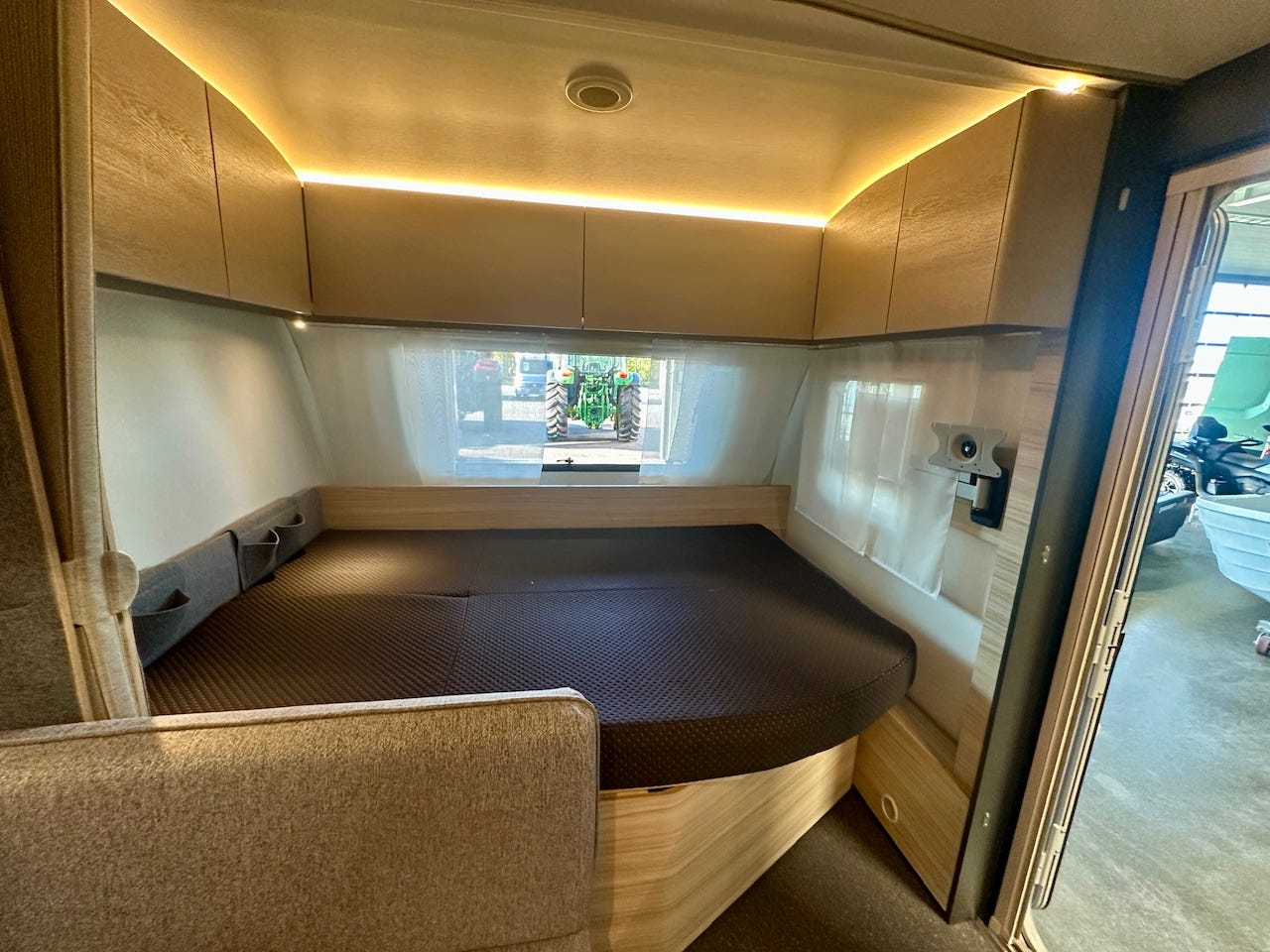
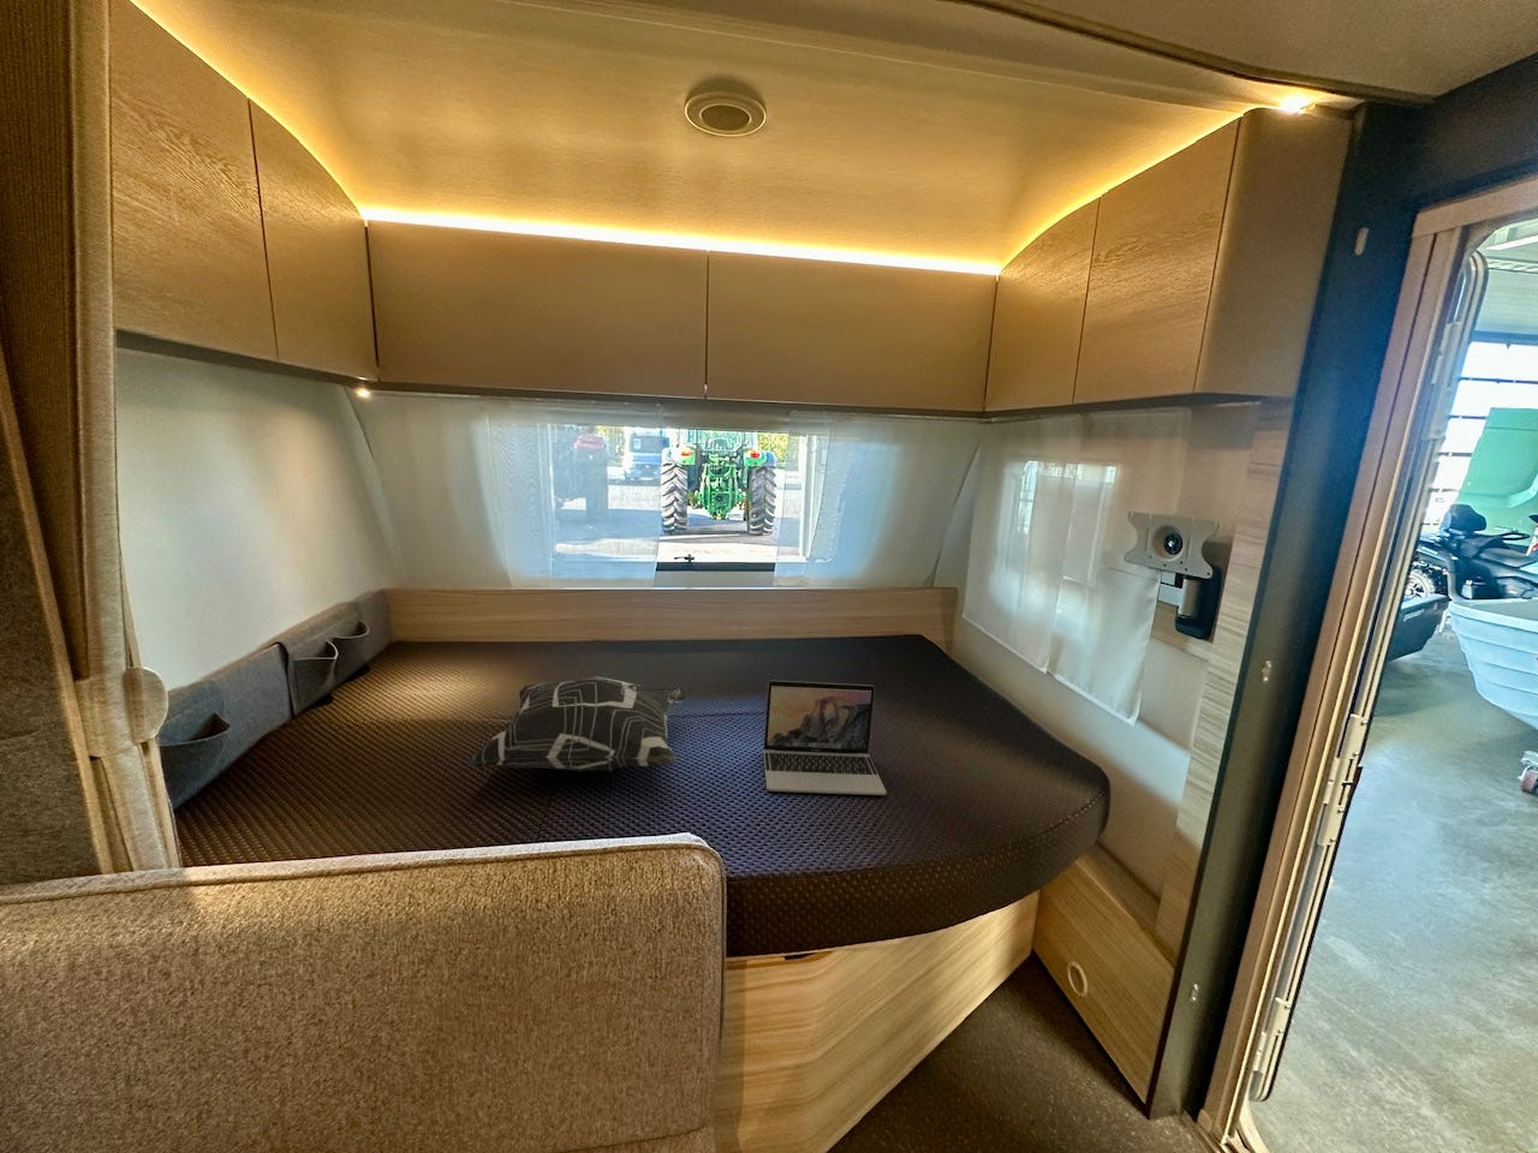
+ decorative pillow (595, 719)
+ laptop (825, 735)
